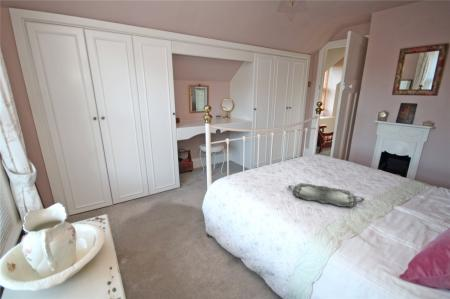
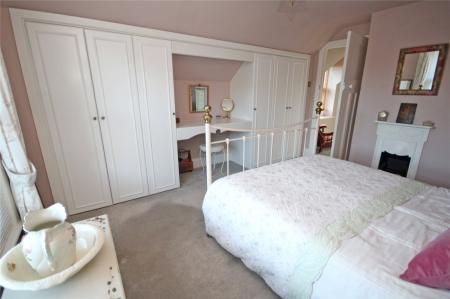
- serving tray (323, 193)
